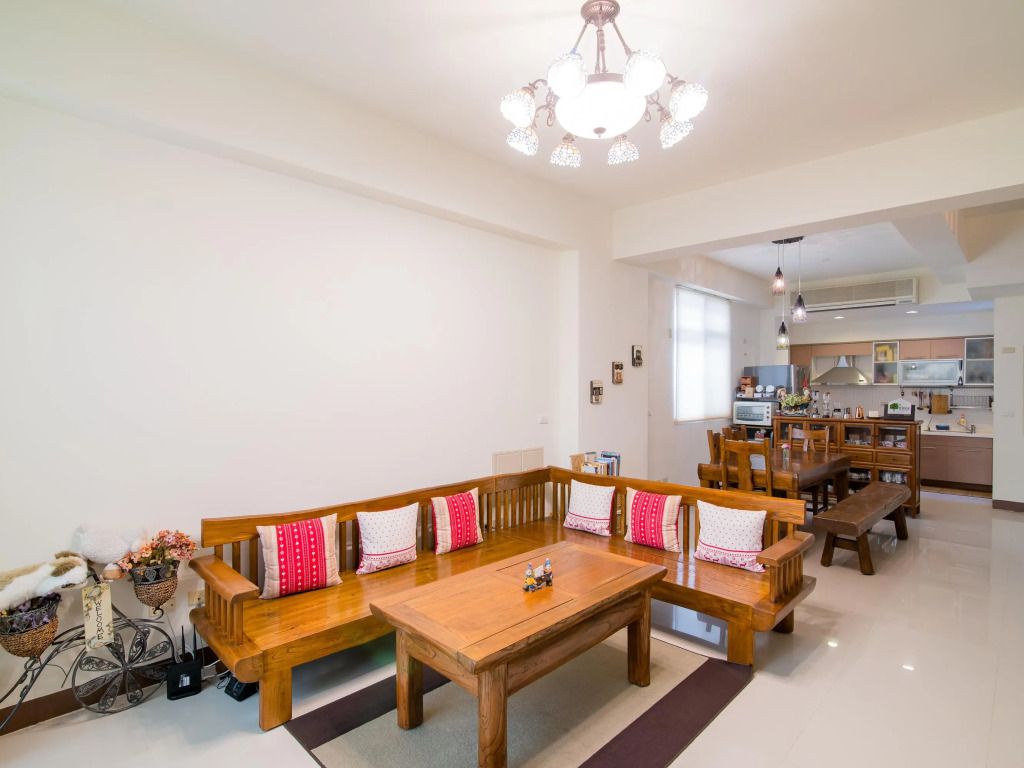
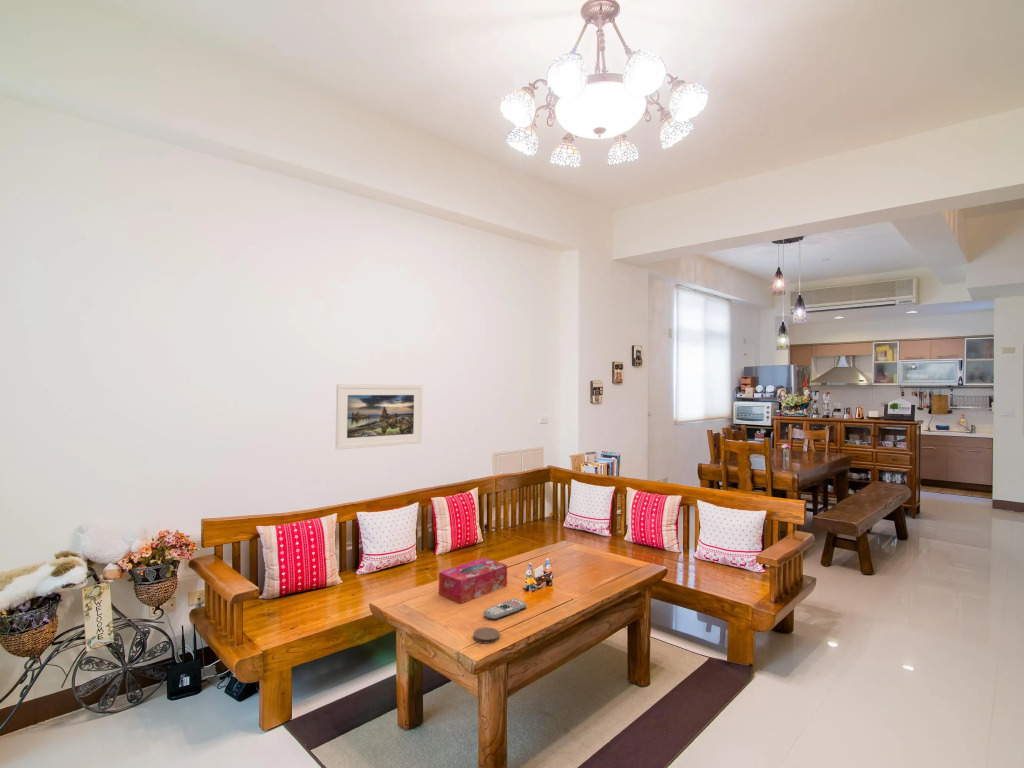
+ coaster (486, 635)
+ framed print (381, 415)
+ tissue box (473, 579)
+ remote control (504, 609)
